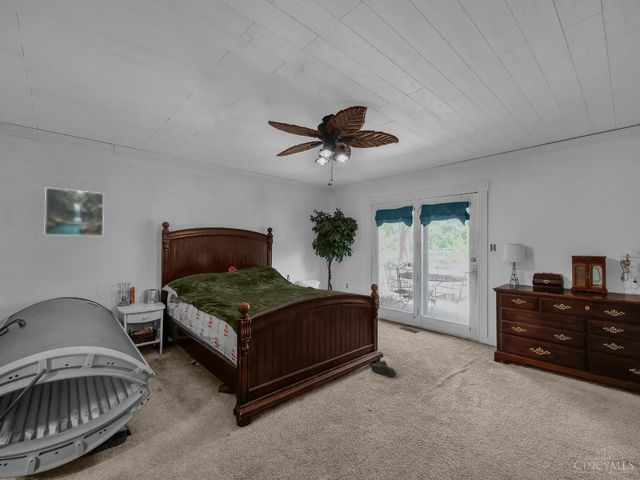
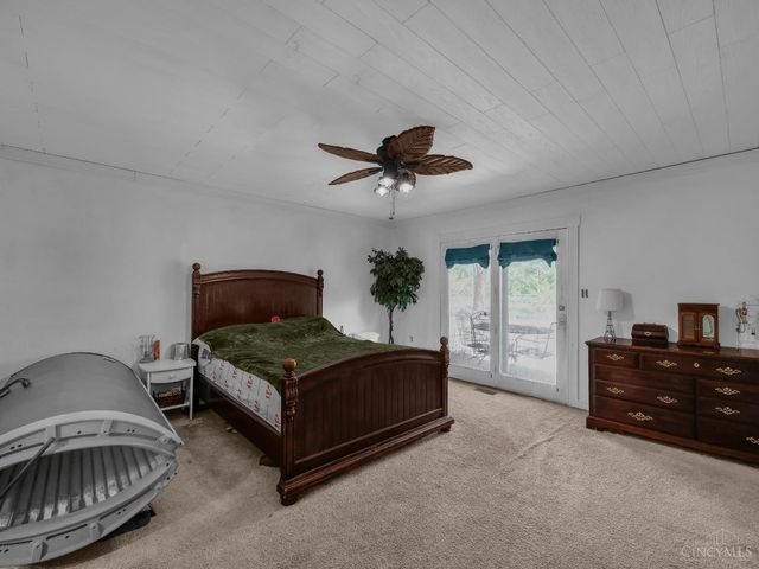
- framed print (75, 213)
- sneaker (386, 367)
